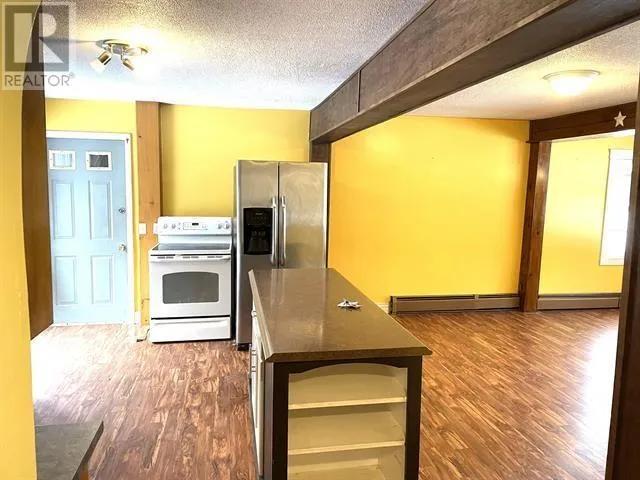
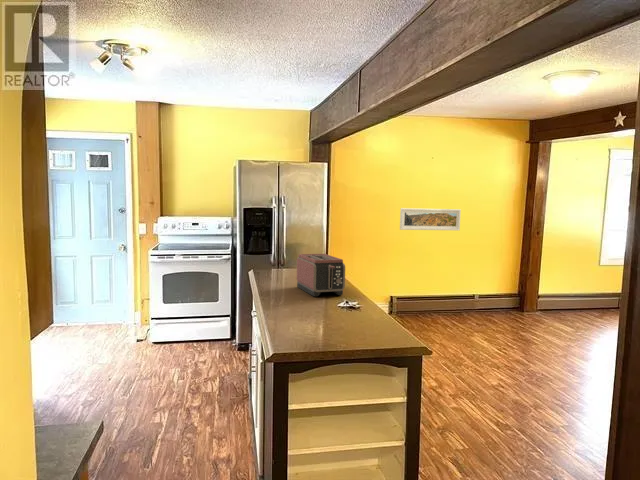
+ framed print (430, 219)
+ toaster (320, 274)
